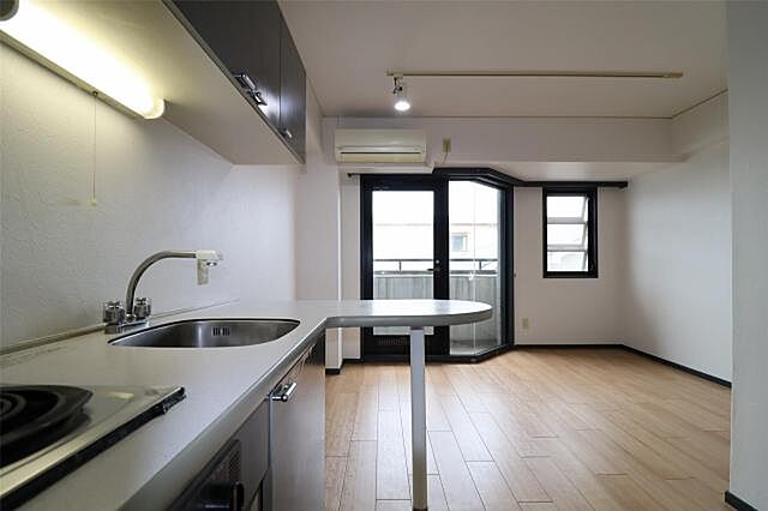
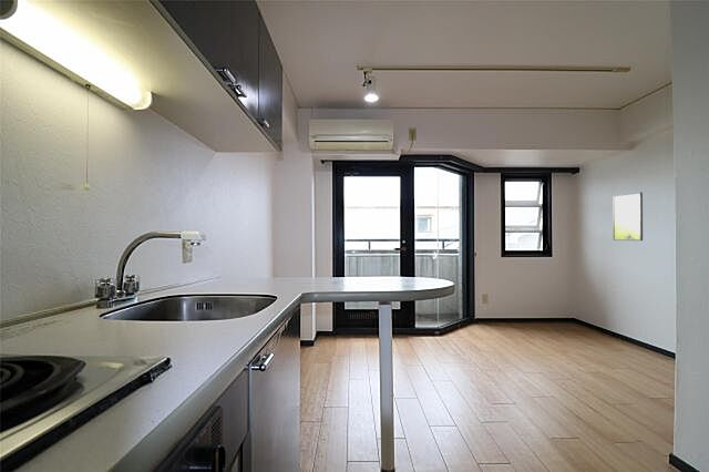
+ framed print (627, 217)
